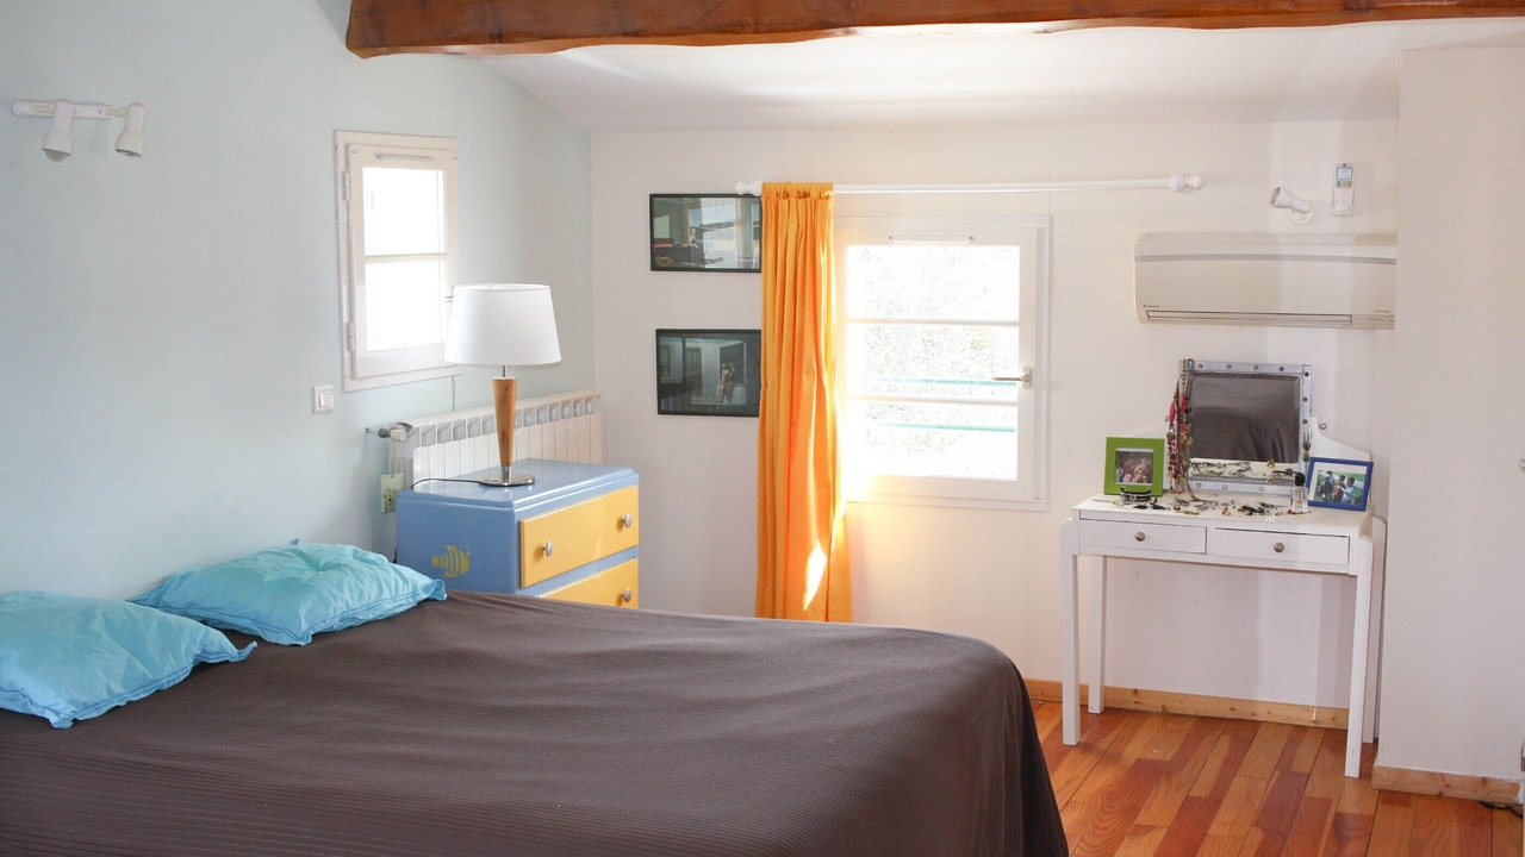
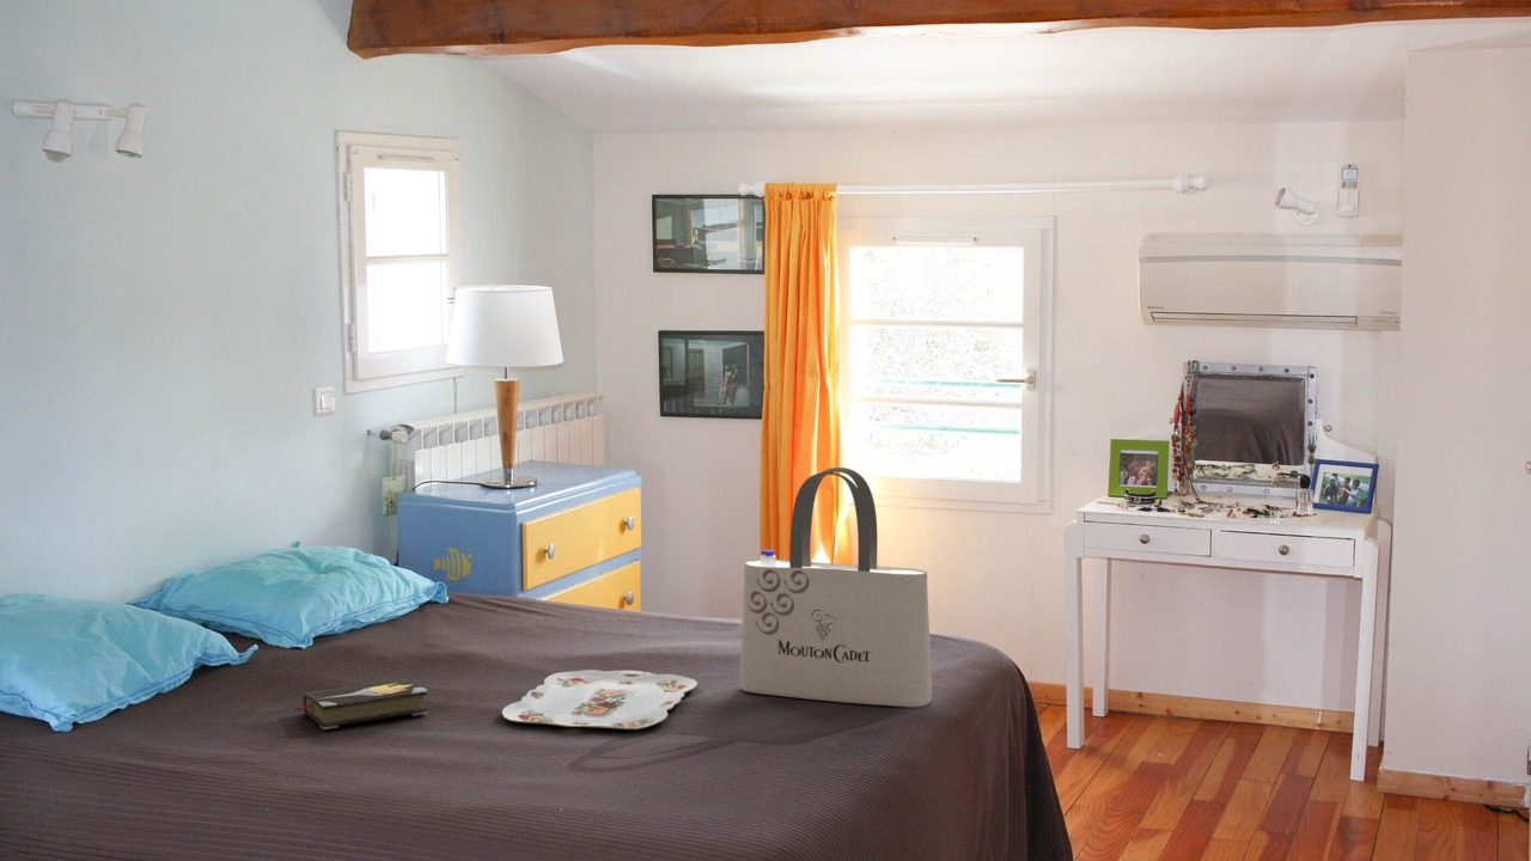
+ hardback book (365, 700)
+ tote bag (835, 582)
+ serving tray (603, 700)
